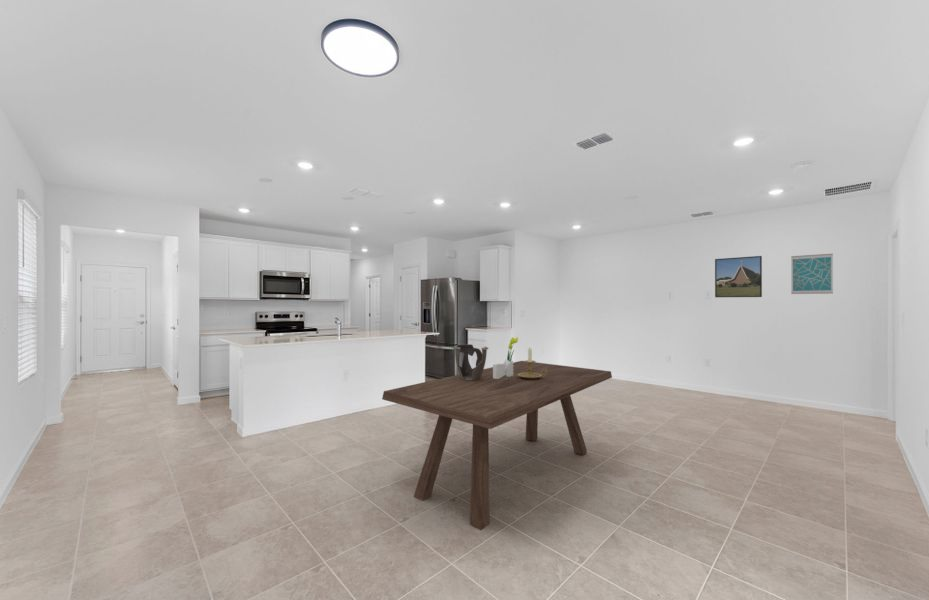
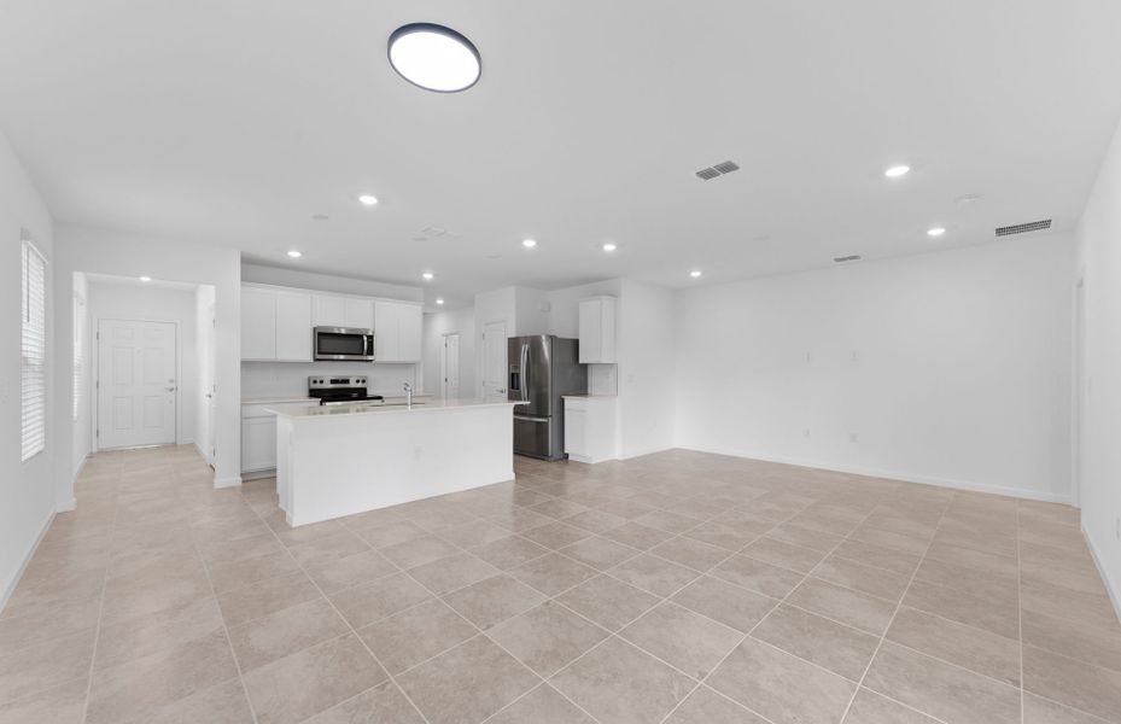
- bouquet (505, 361)
- wall art (811, 274)
- dining table (508, 421)
- candle holder (529, 362)
- decorative bowl (469, 363)
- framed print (737, 277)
